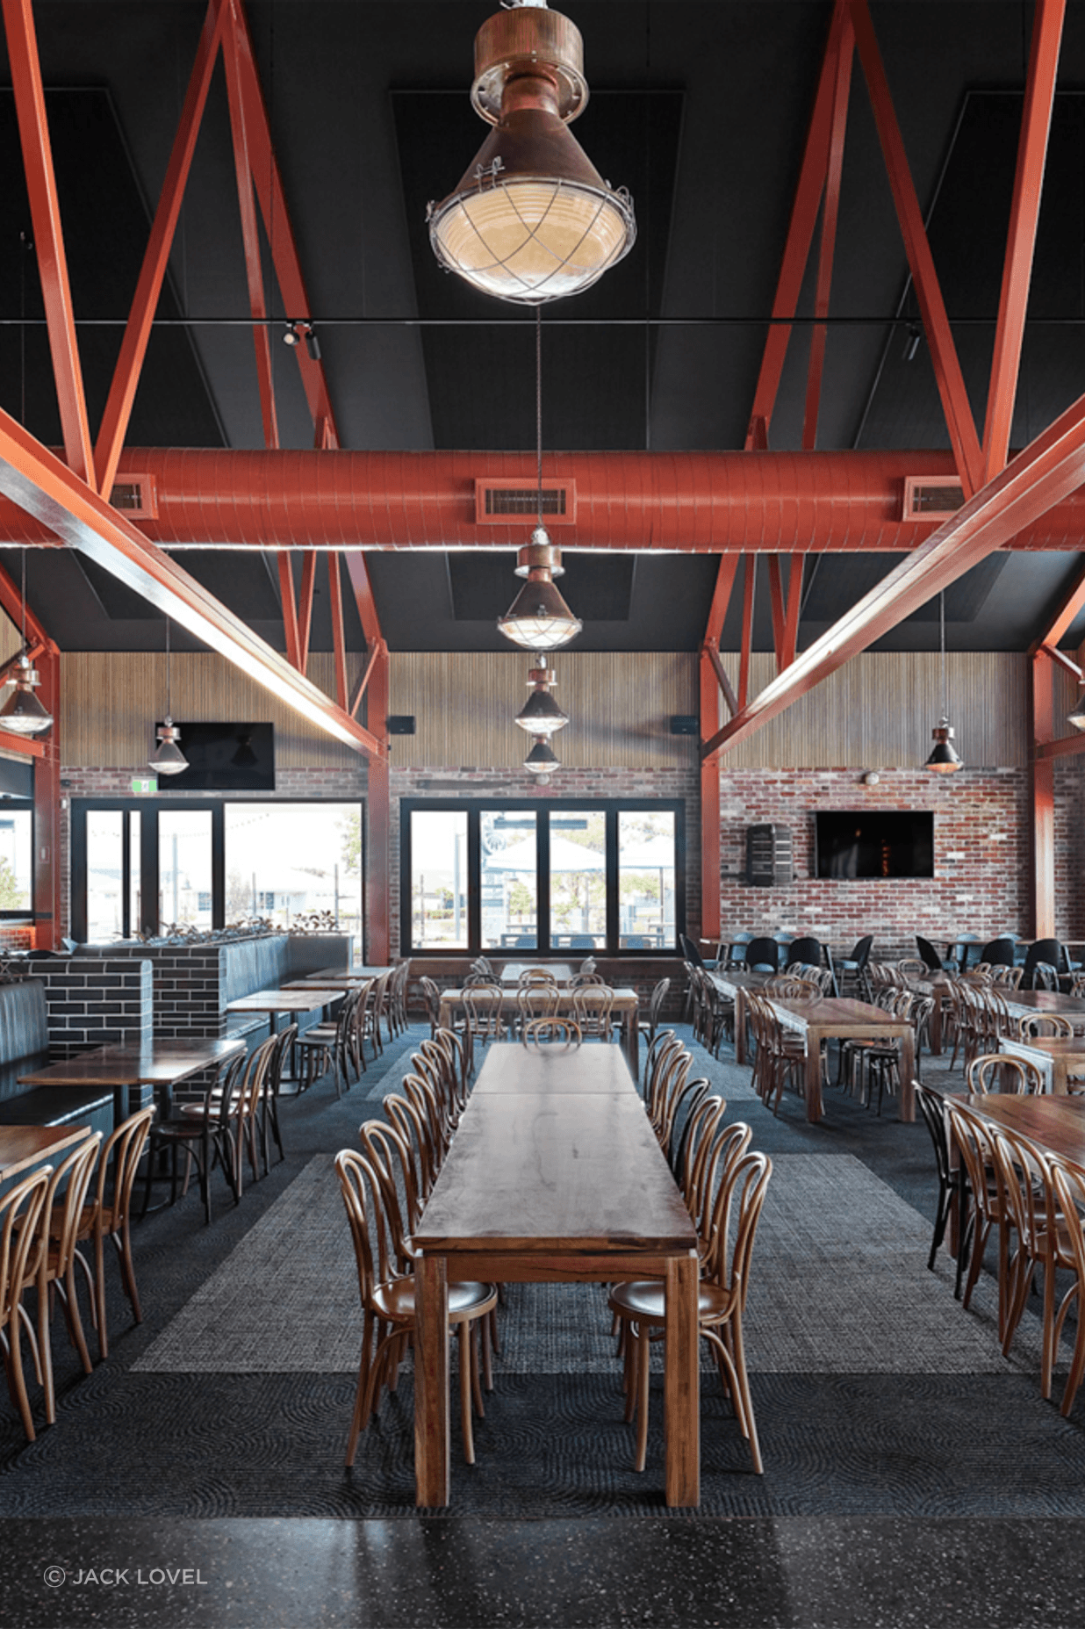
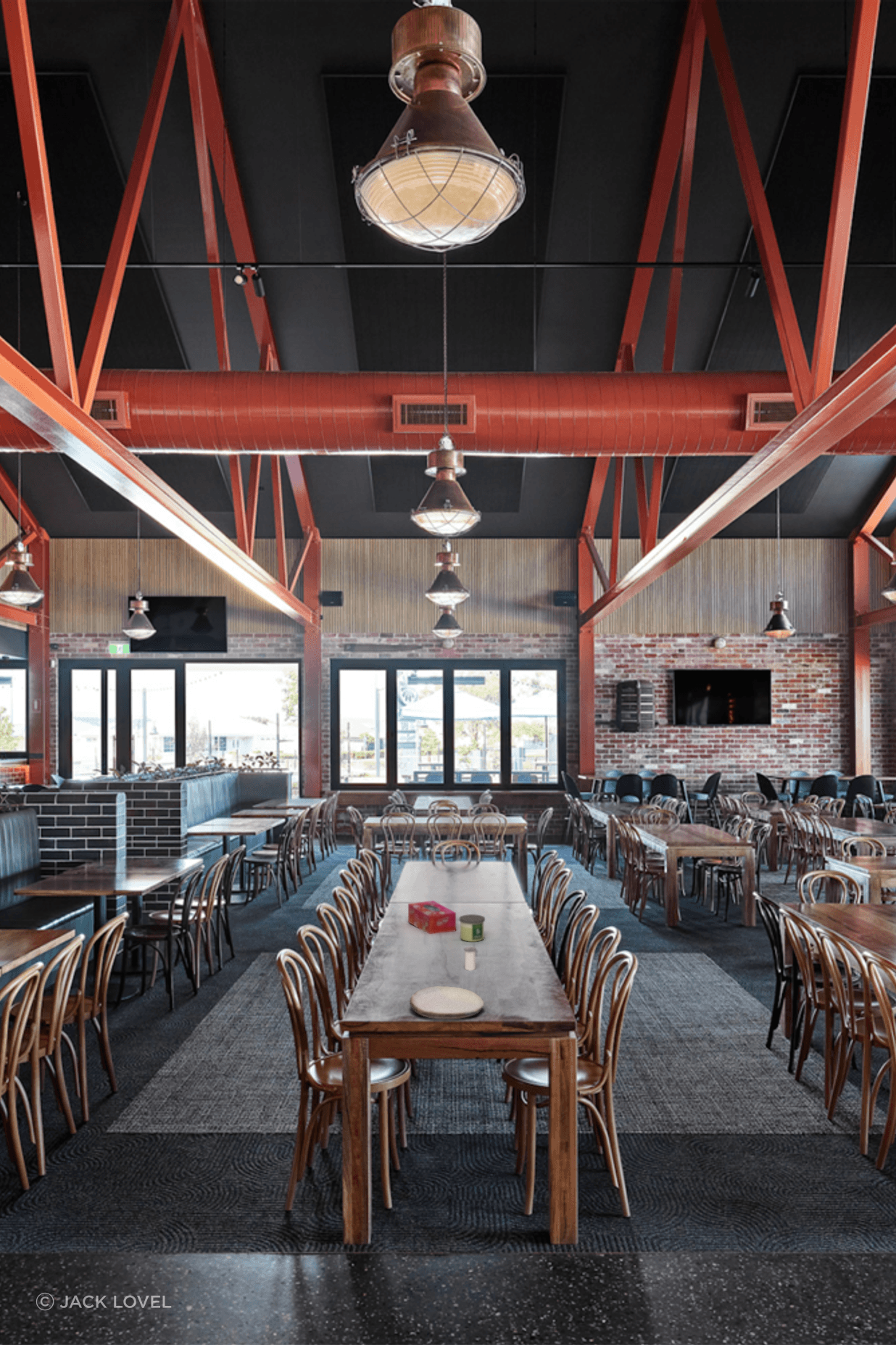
+ salt shaker (470, 959)
+ tissue box (431, 917)
+ candle (472, 928)
+ plate (447, 1003)
